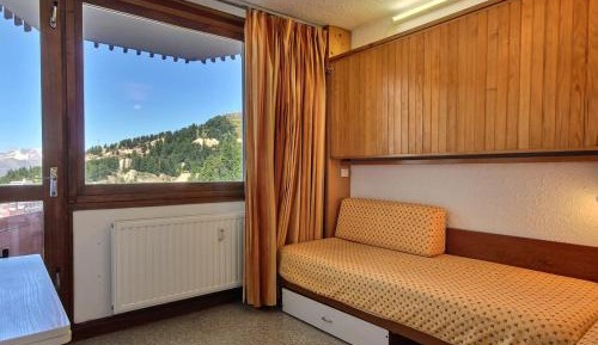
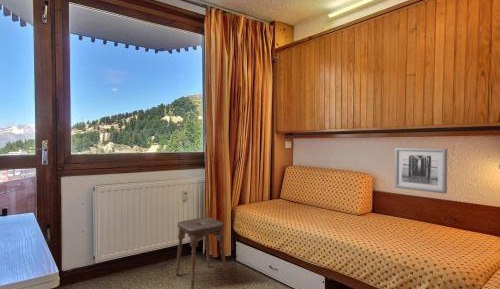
+ wall art (419, 169)
+ stool (195, 250)
